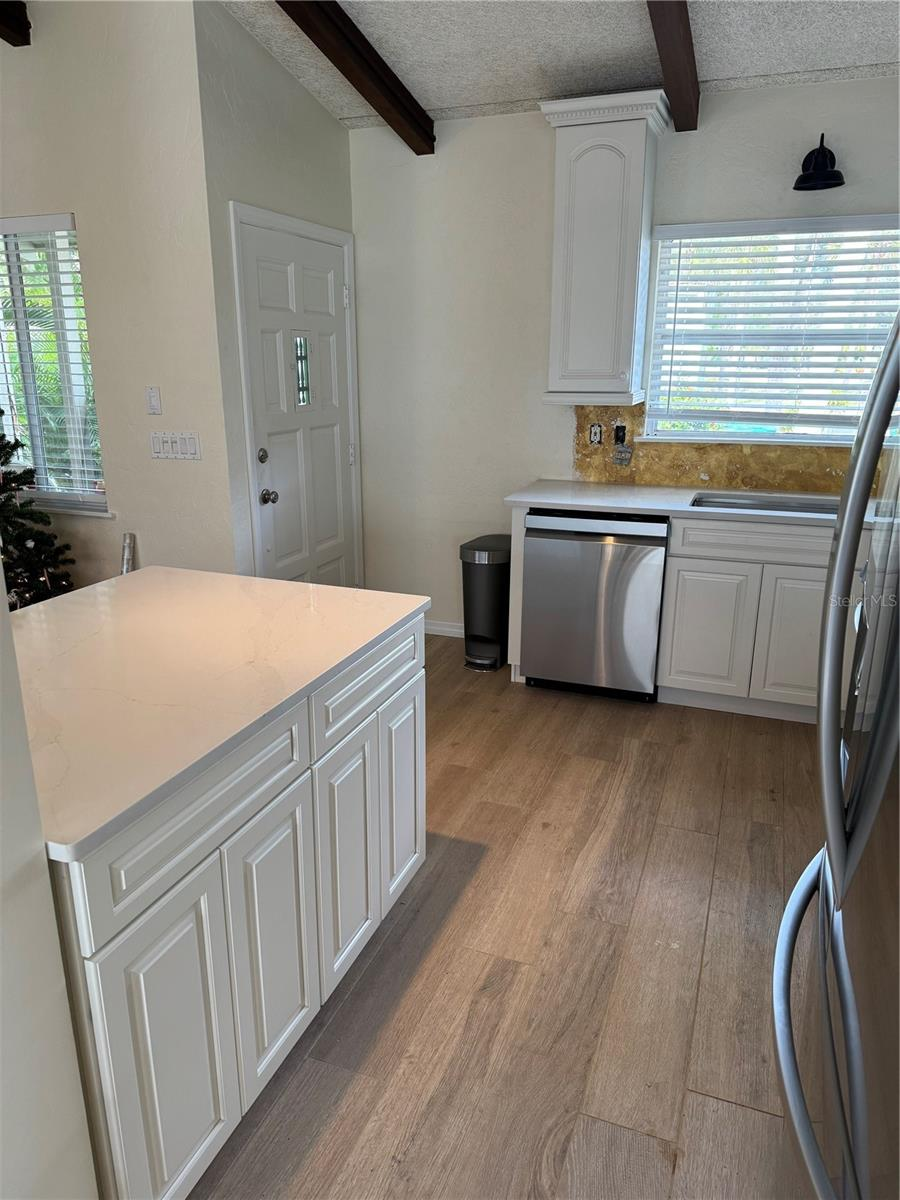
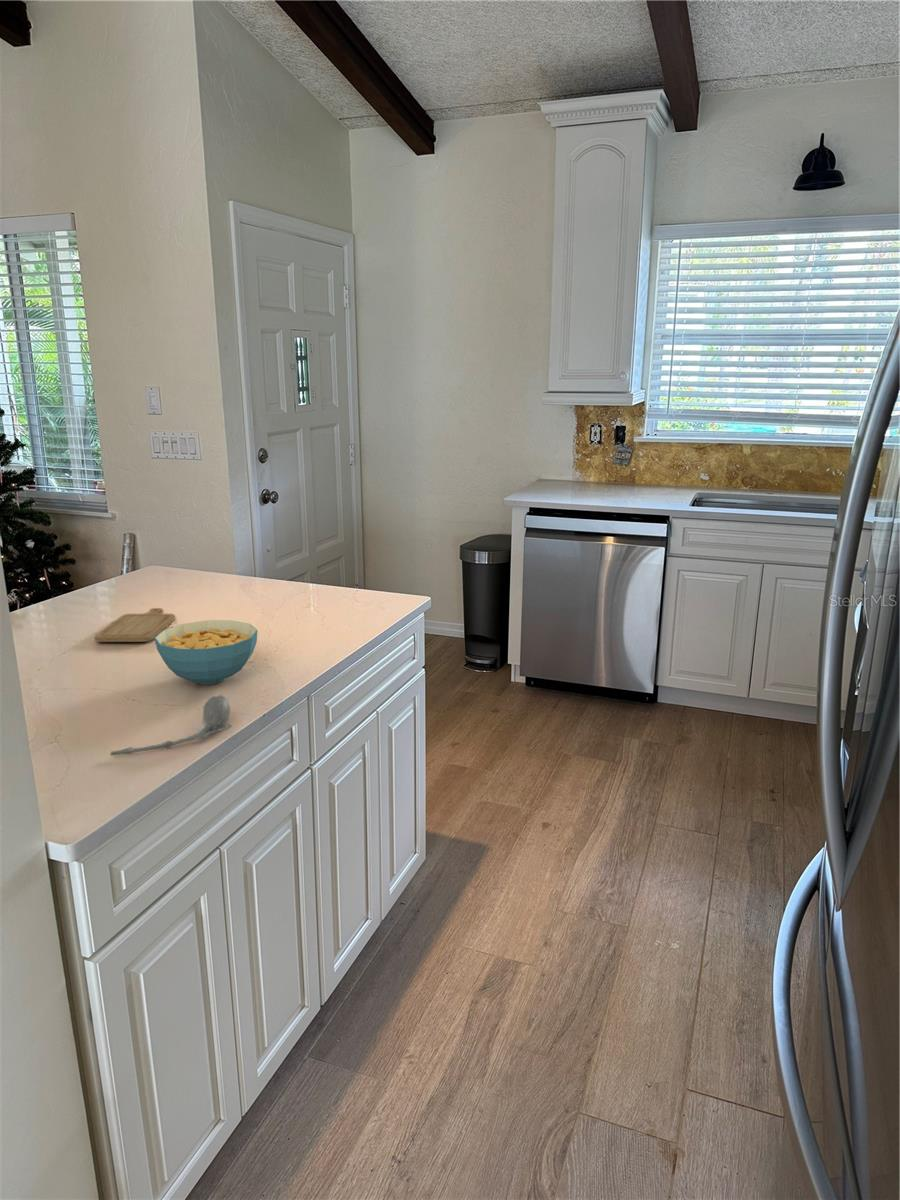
+ spoon (176, 740)
+ chopping board (140, 624)
+ cereal bowl (208, 656)
